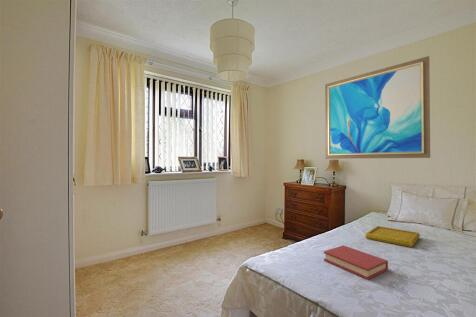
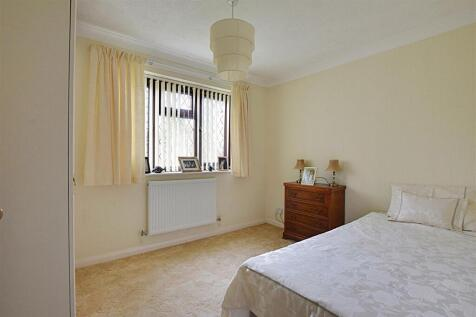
- wall art (369, 115)
- hardback book (354, 260)
- serving tray (392, 235)
